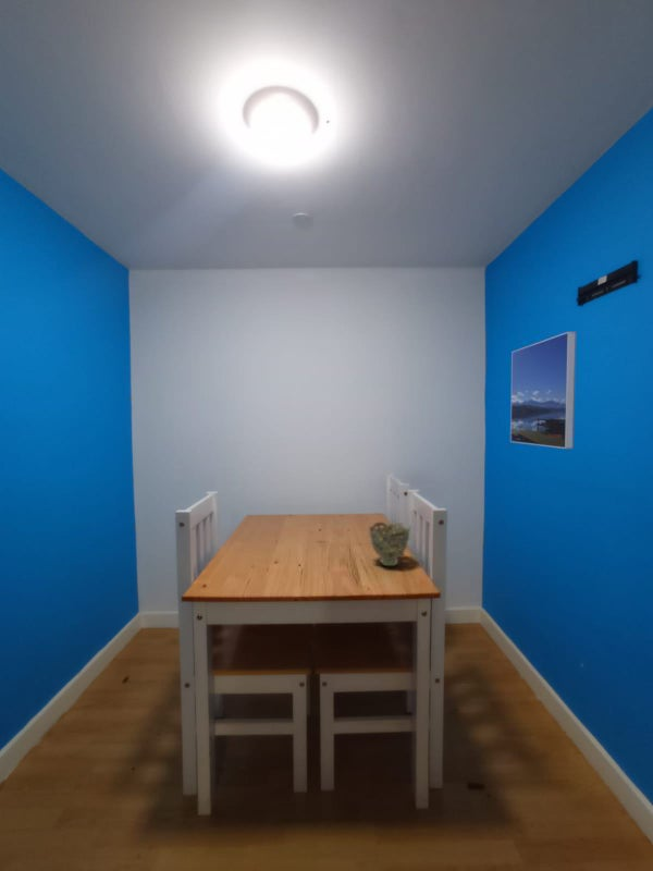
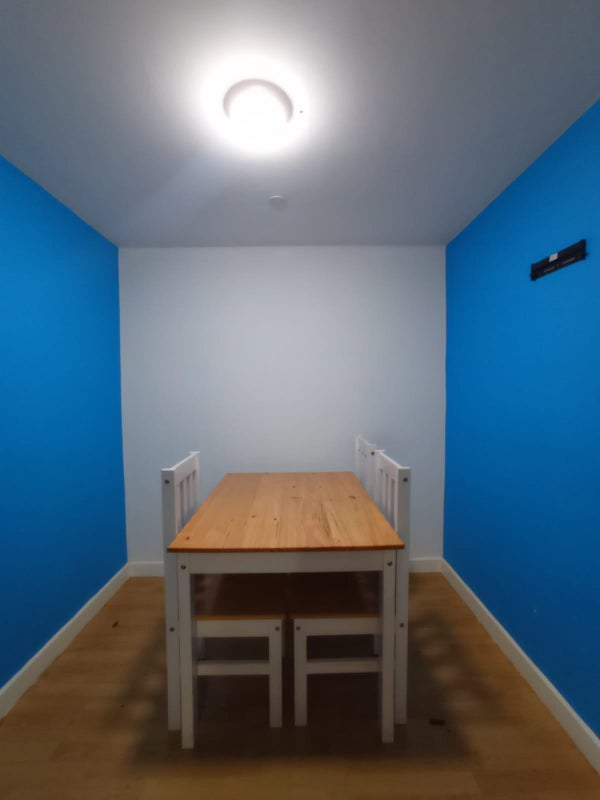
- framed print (539, 394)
- decorative bowl (389, 544)
